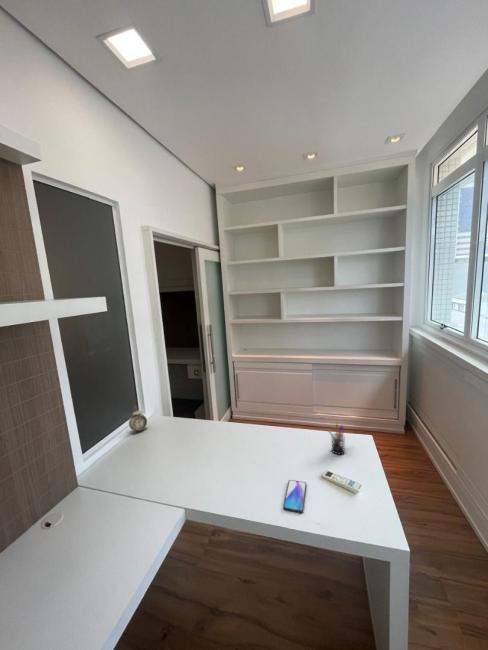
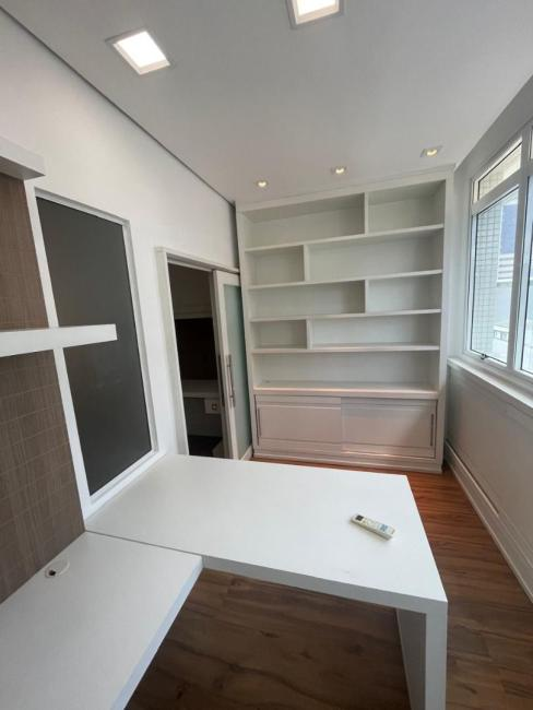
- pen holder (336, 438)
- alarm clock (138, 418)
- smartphone (295, 495)
